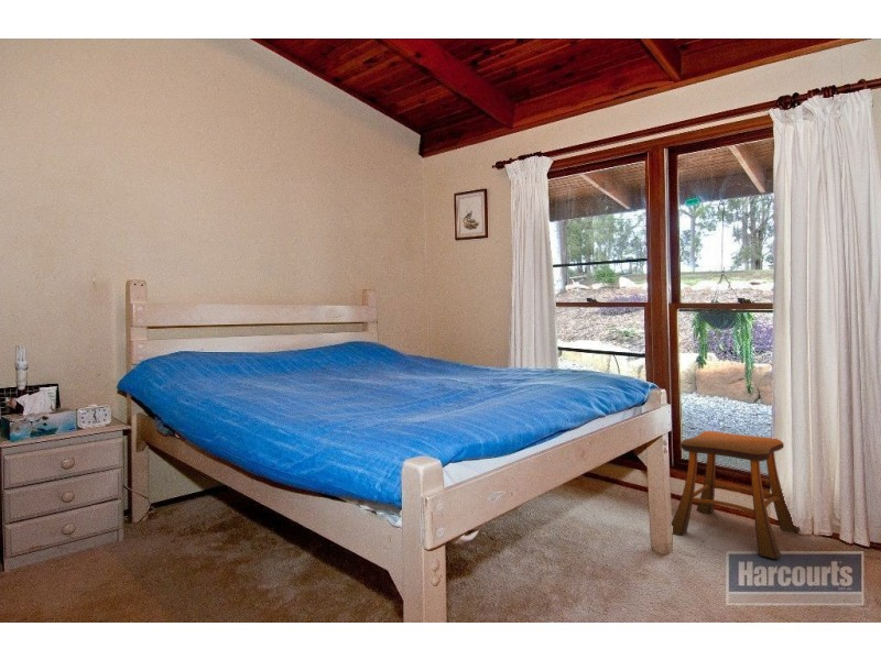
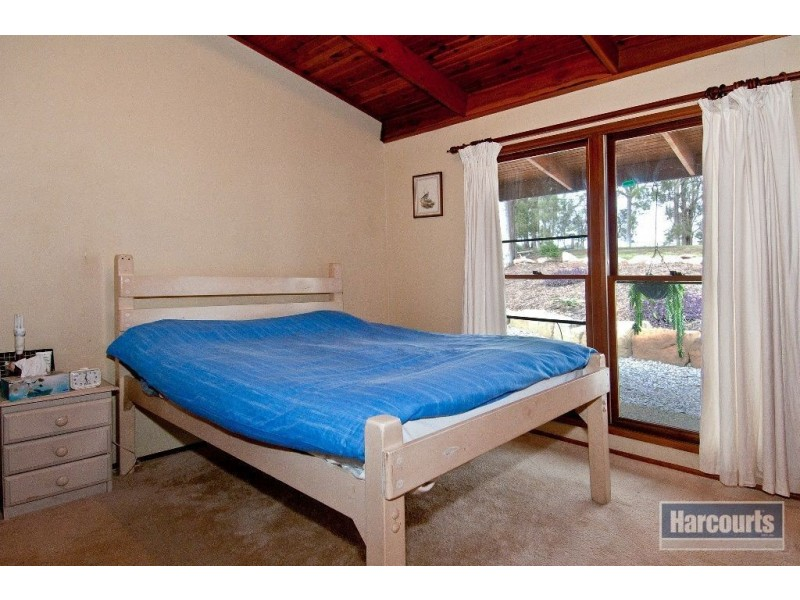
- stool (732, 486)
